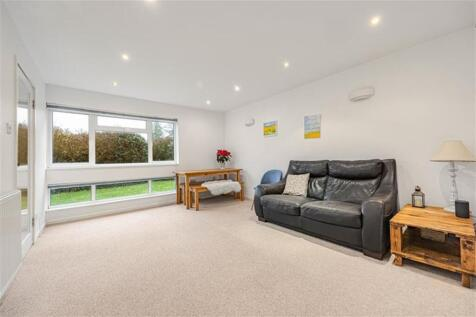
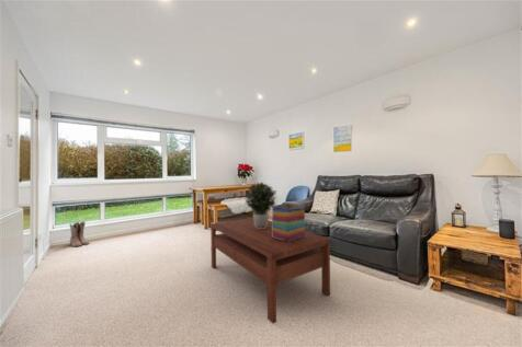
+ coffee table (262, 254)
+ potted plant (260, 204)
+ boots (79, 233)
+ decorative box (288, 220)
